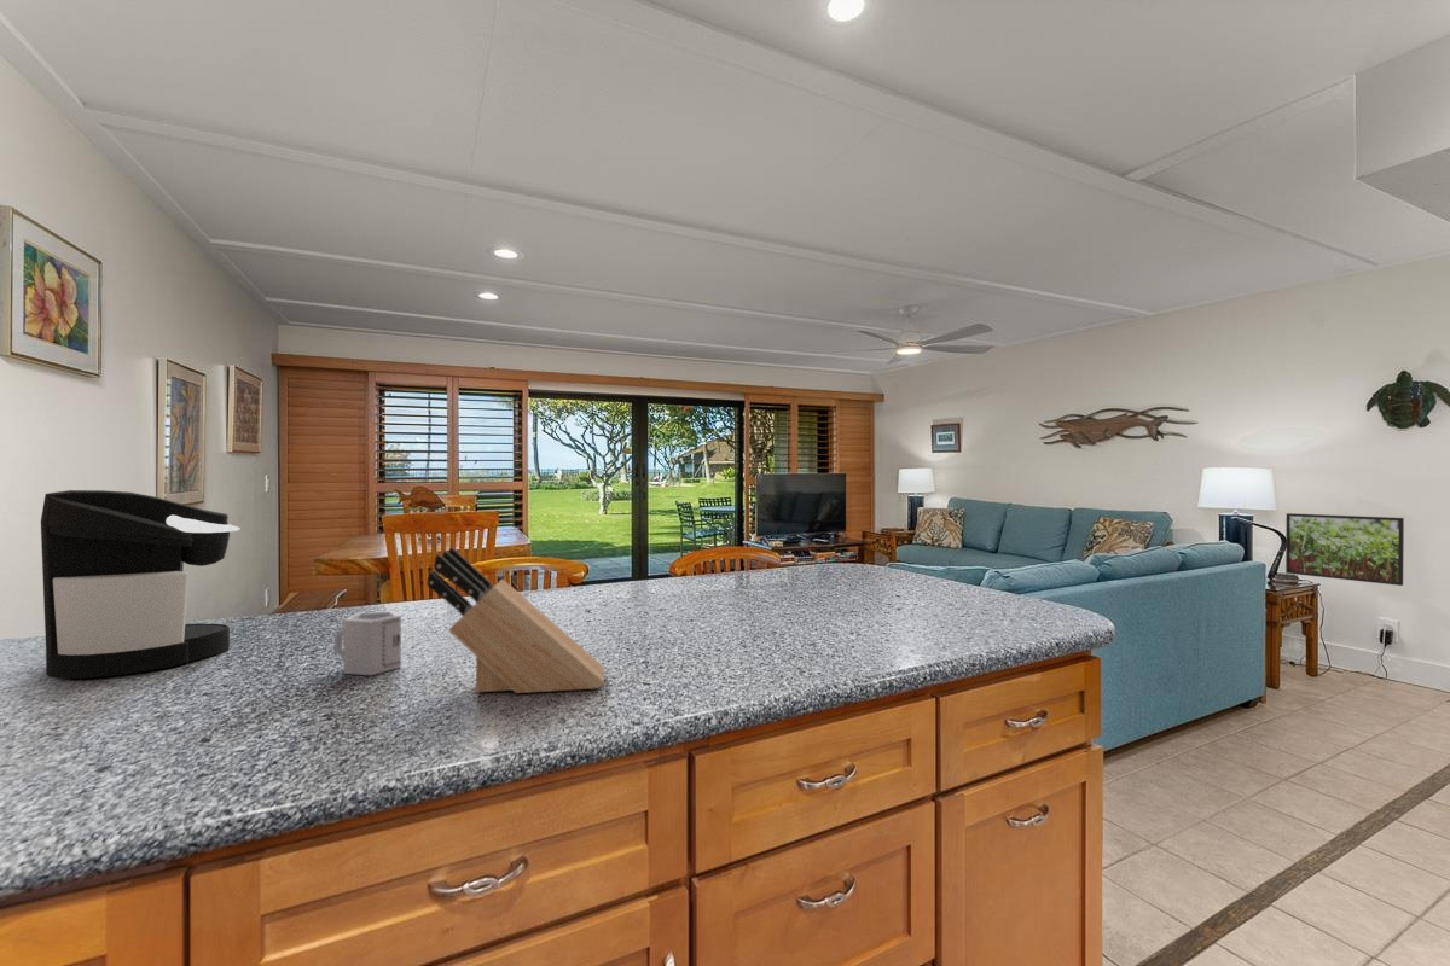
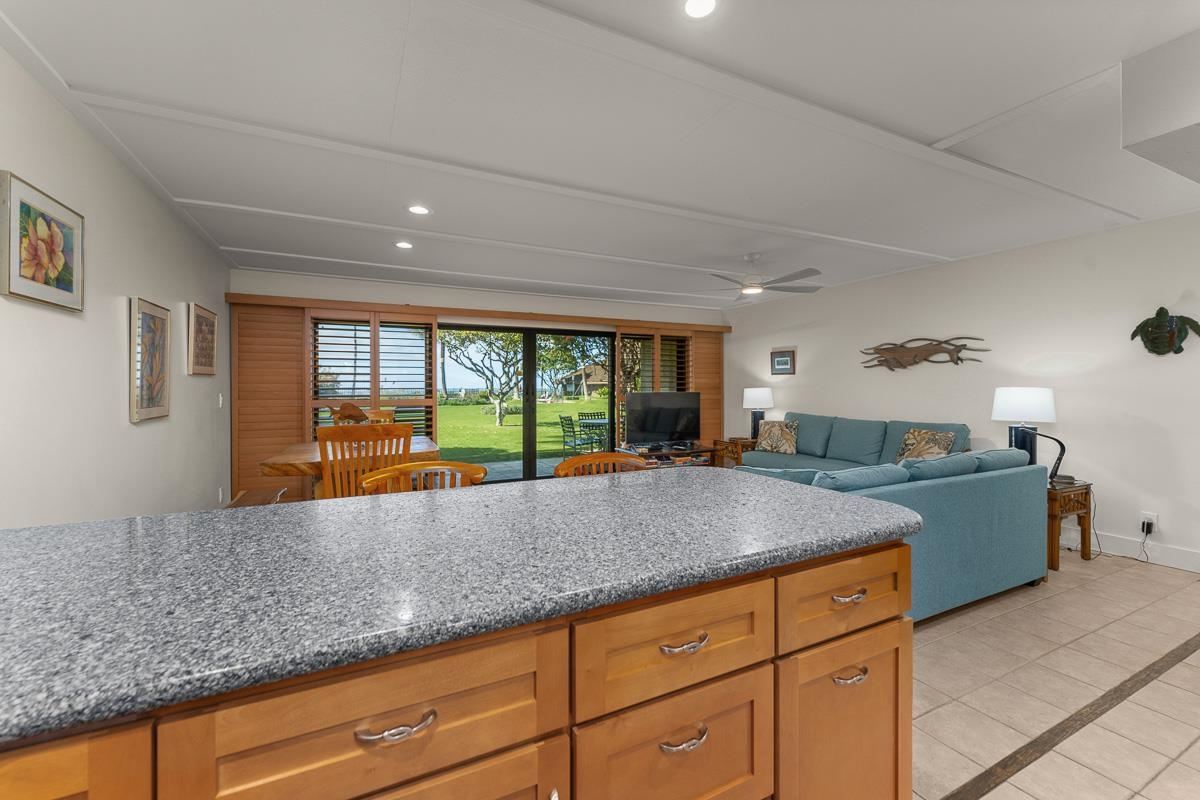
- knife block (517, 616)
- coffee maker (147, 574)
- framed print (1340, 547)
- cup (367, 641)
